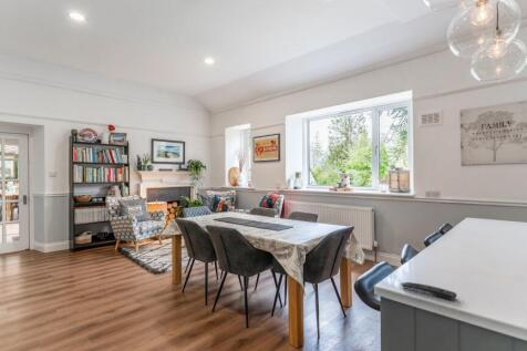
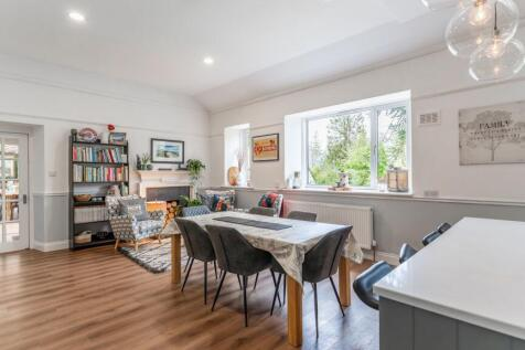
- remote control (426, 289)
